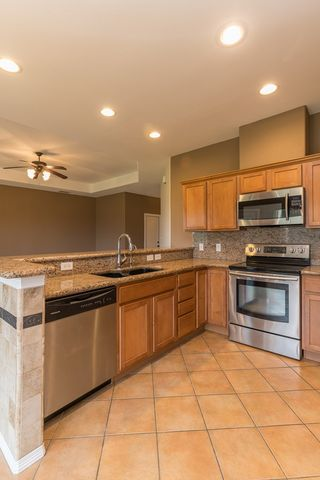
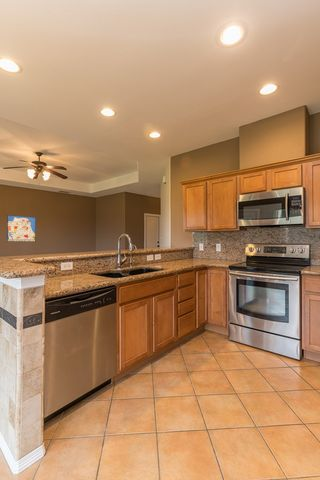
+ wall art (21, 228)
